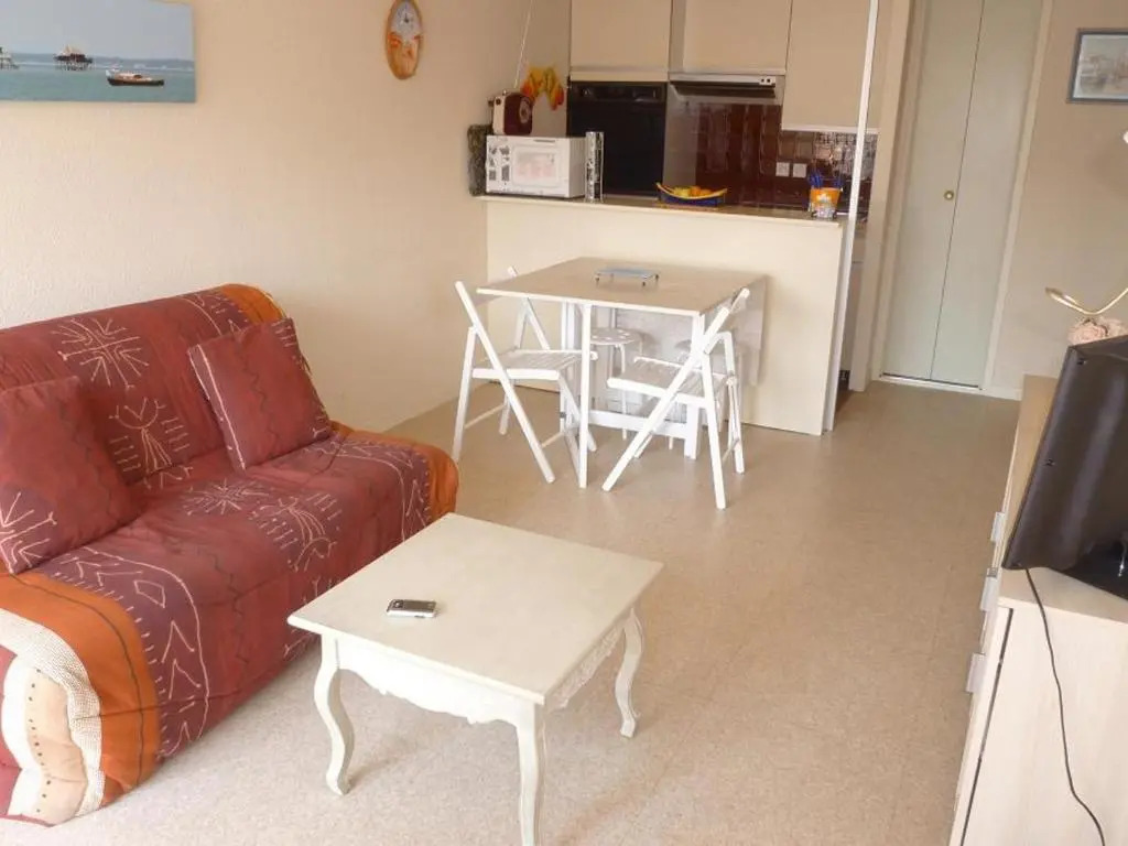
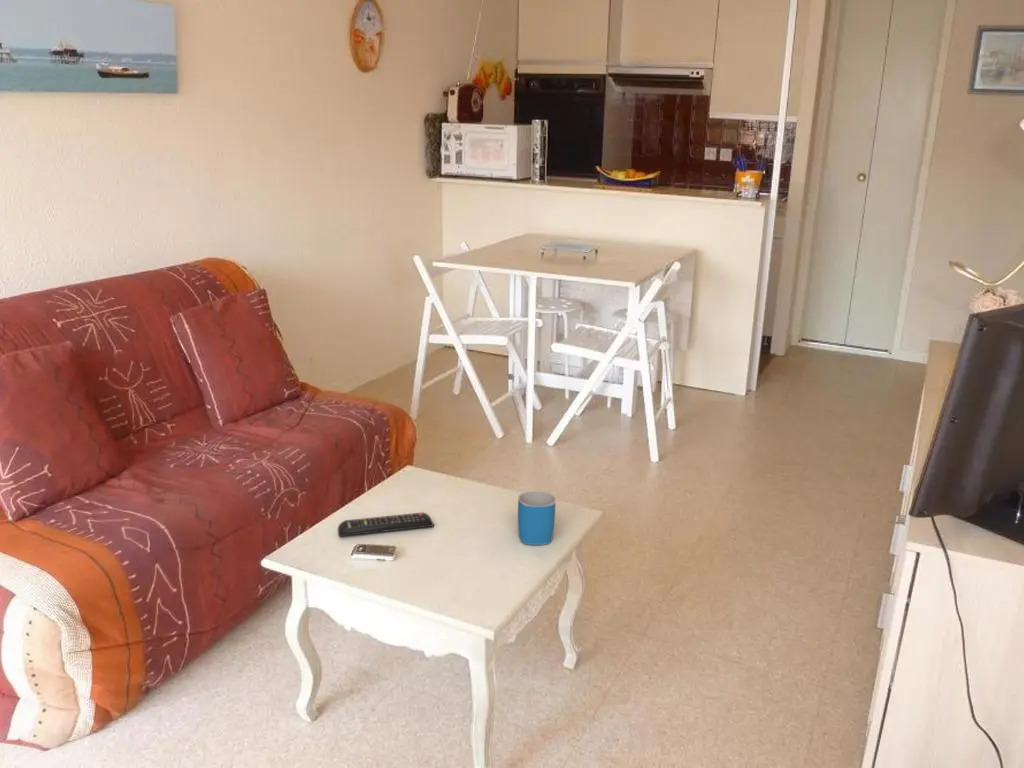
+ mug (535, 515)
+ remote control (386, 524)
